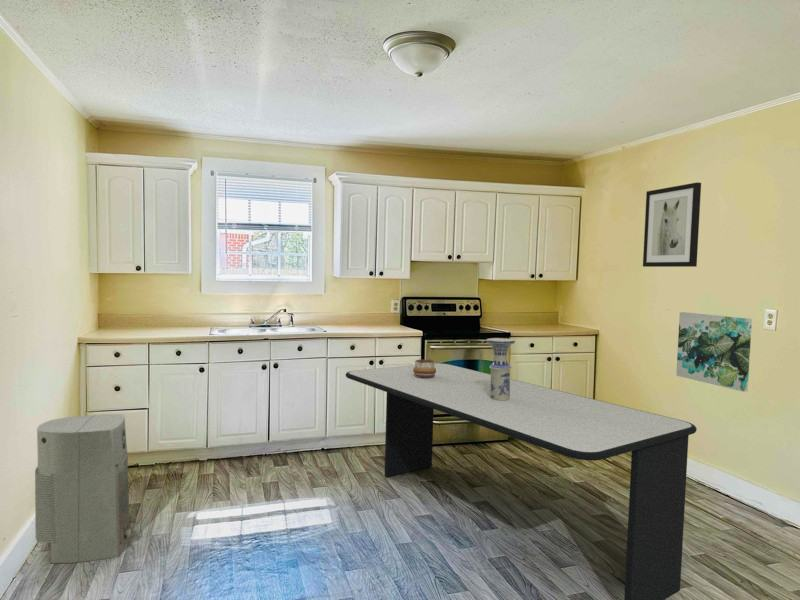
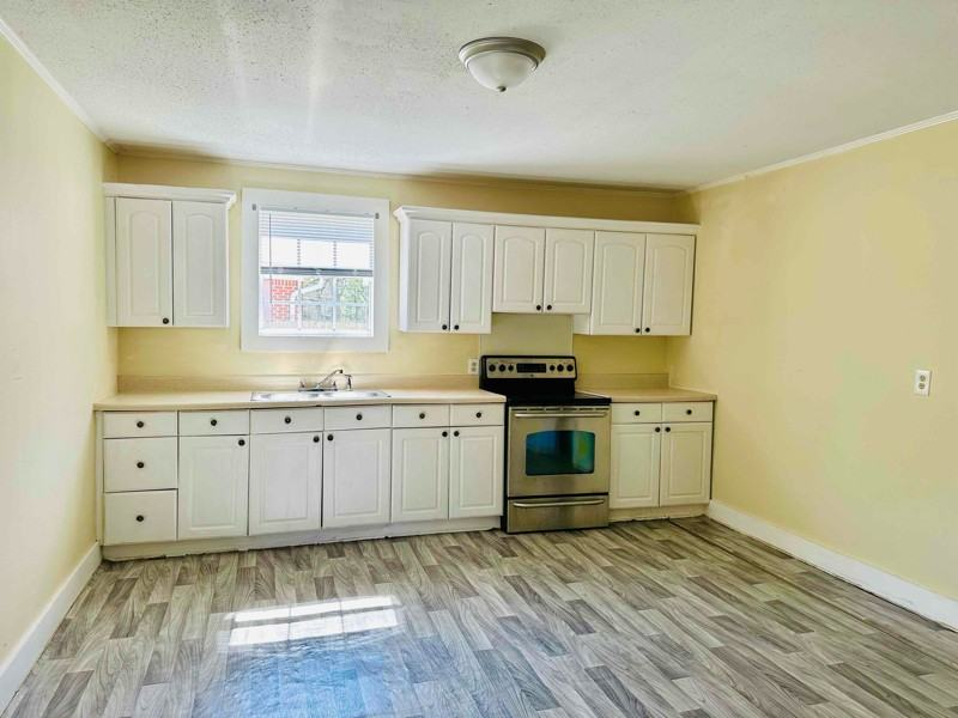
- wall art (711, 349)
- decorative bowl (424, 368)
- air purifier (85, 485)
- dining table (497, 431)
- vase (499, 368)
- wall art (670, 227)
